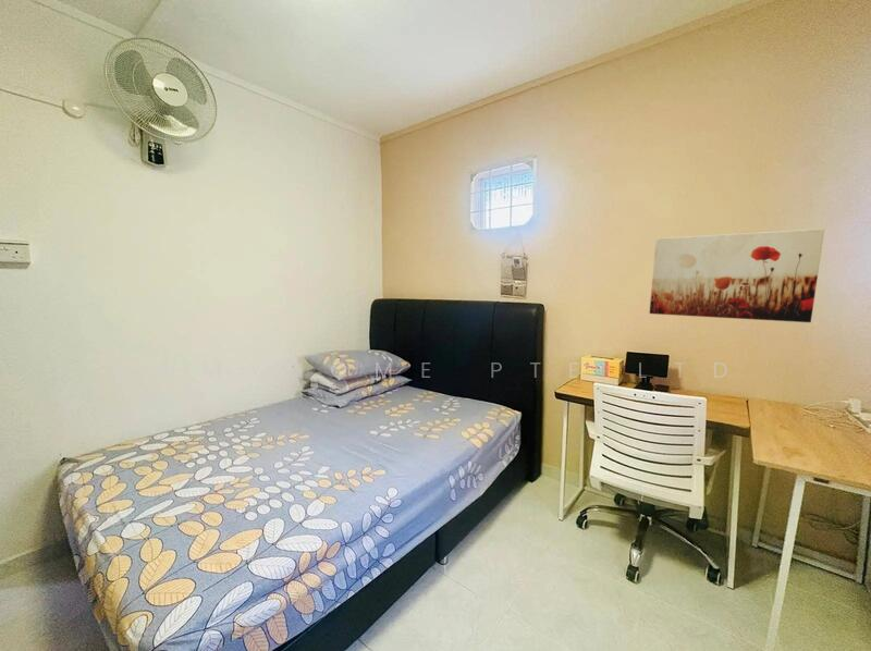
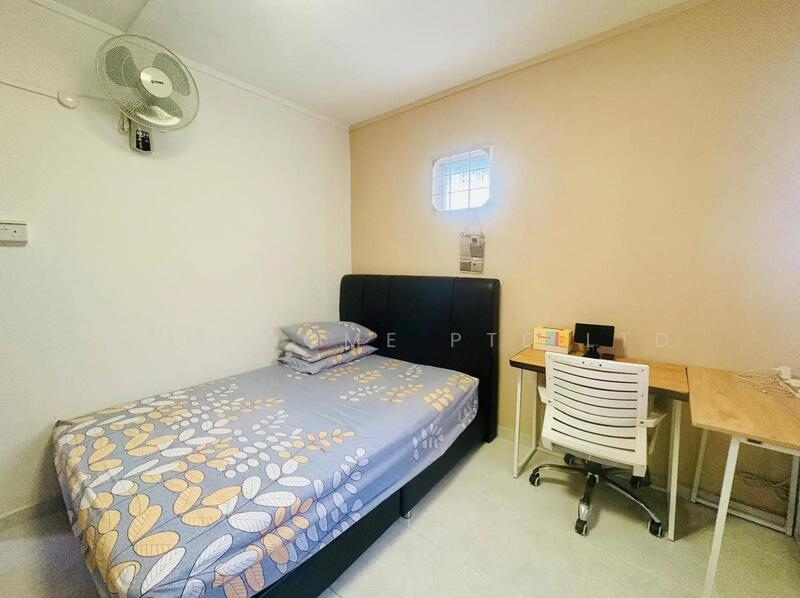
- wall art (725, 277)
